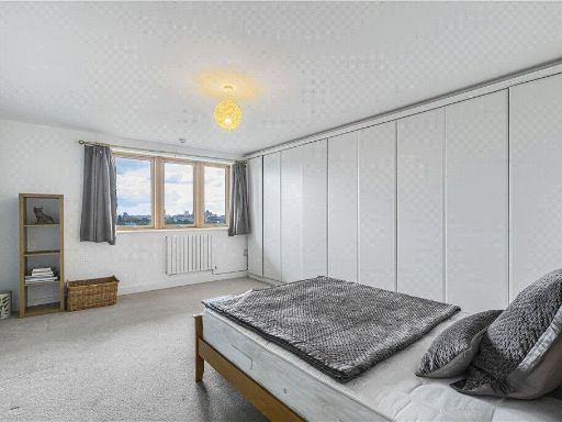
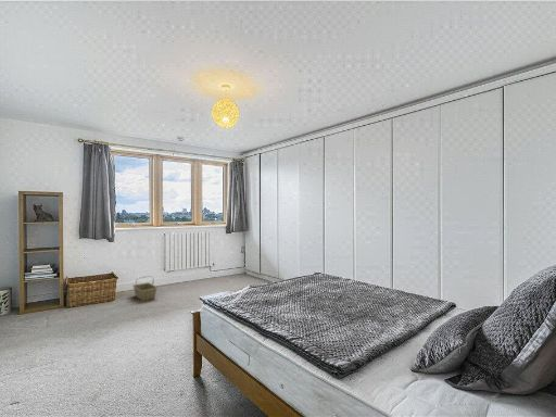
+ basket (144, 287)
